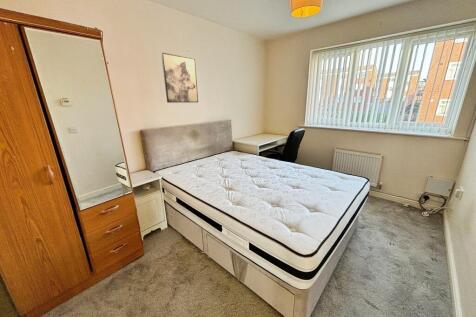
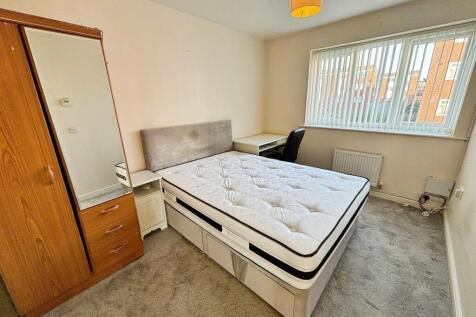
- wall art (181, 79)
